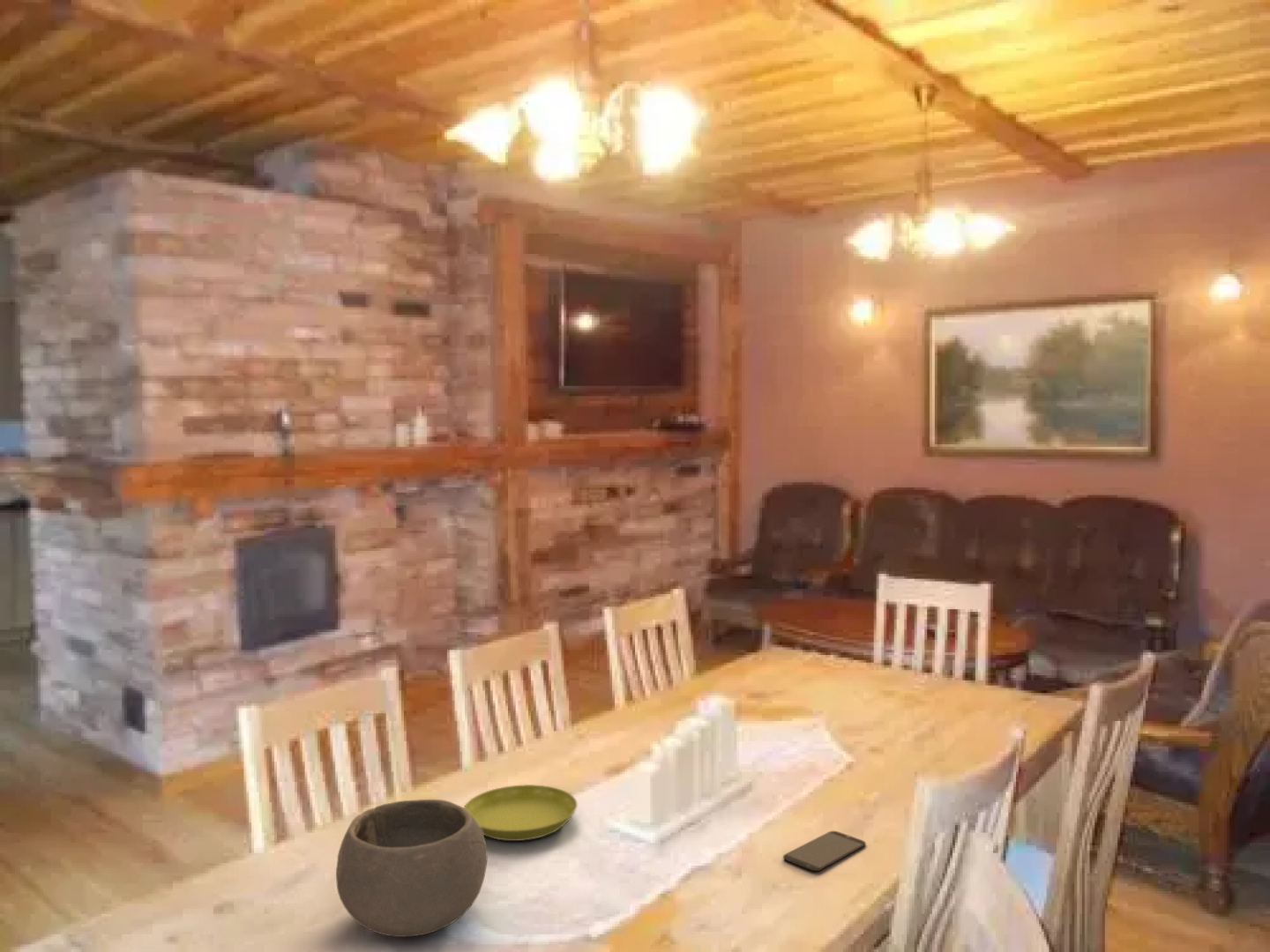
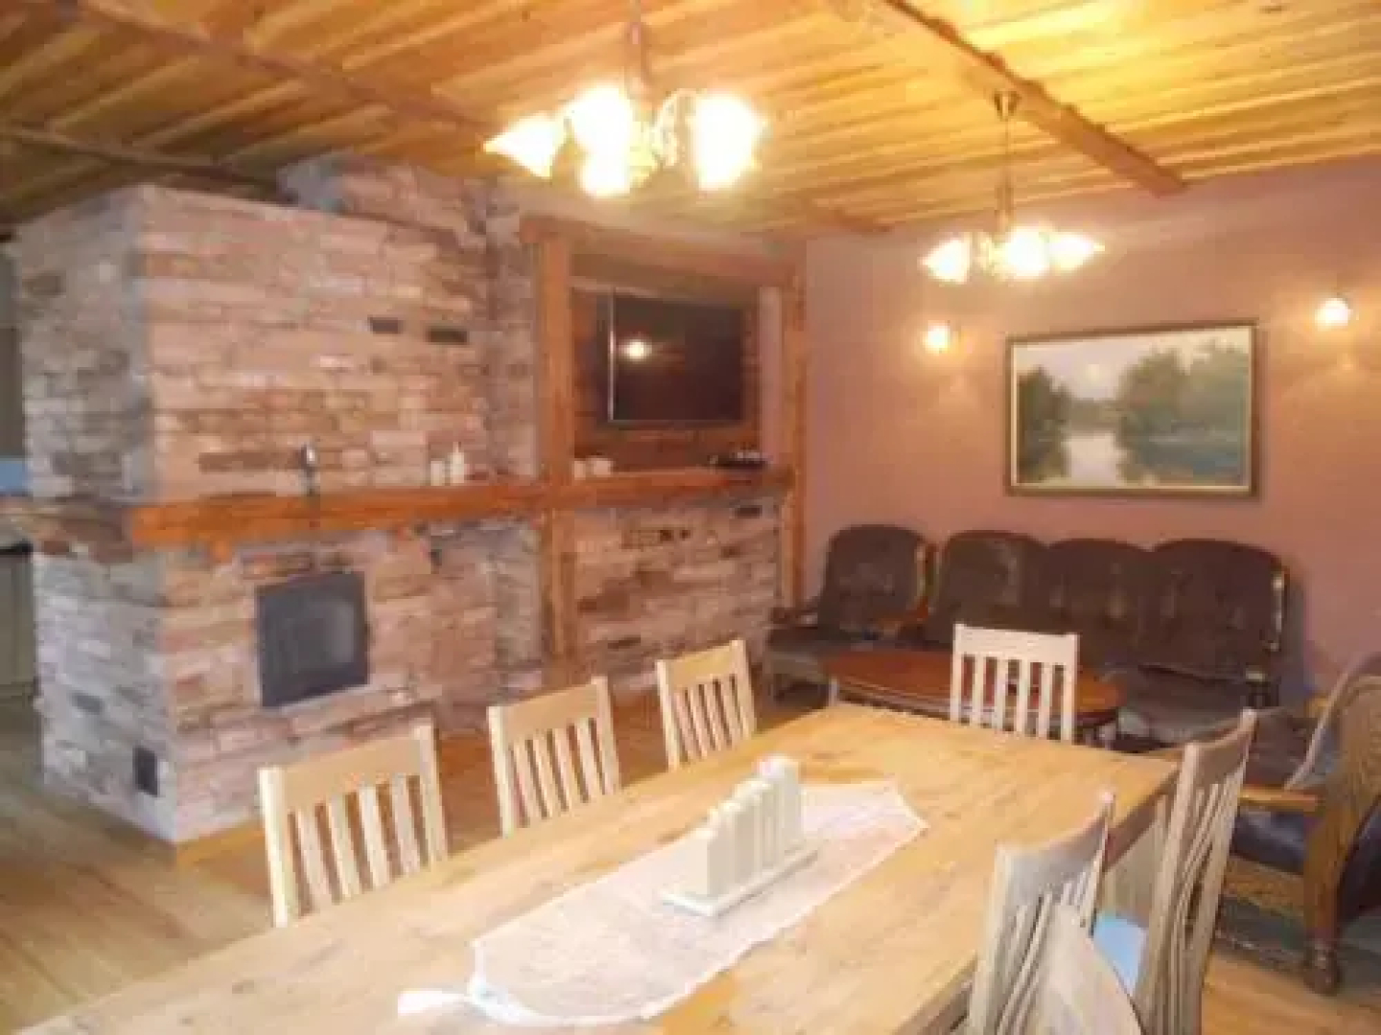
- saucer (520, 814)
- bowl (413, 870)
- smartphone (825, 849)
